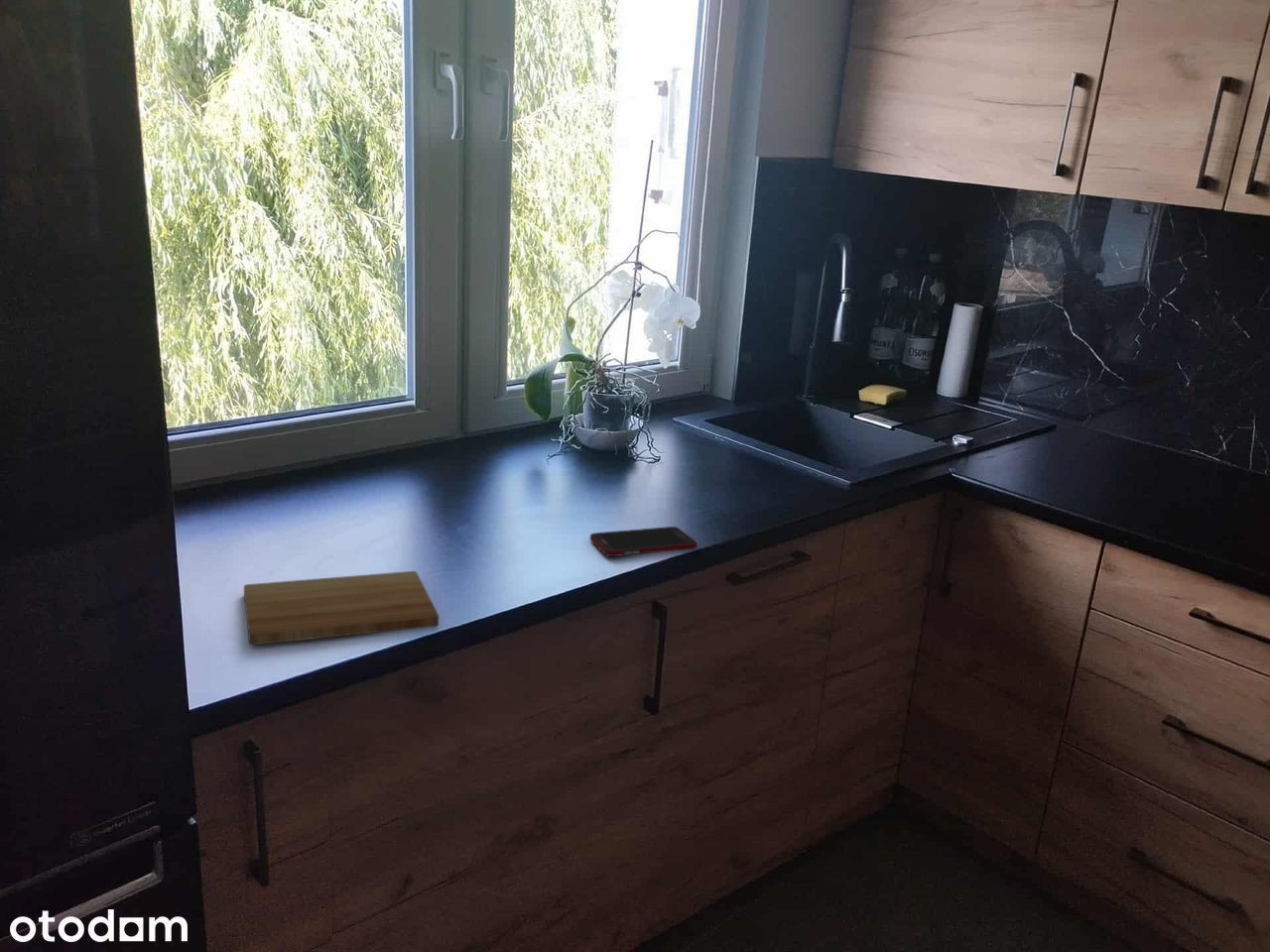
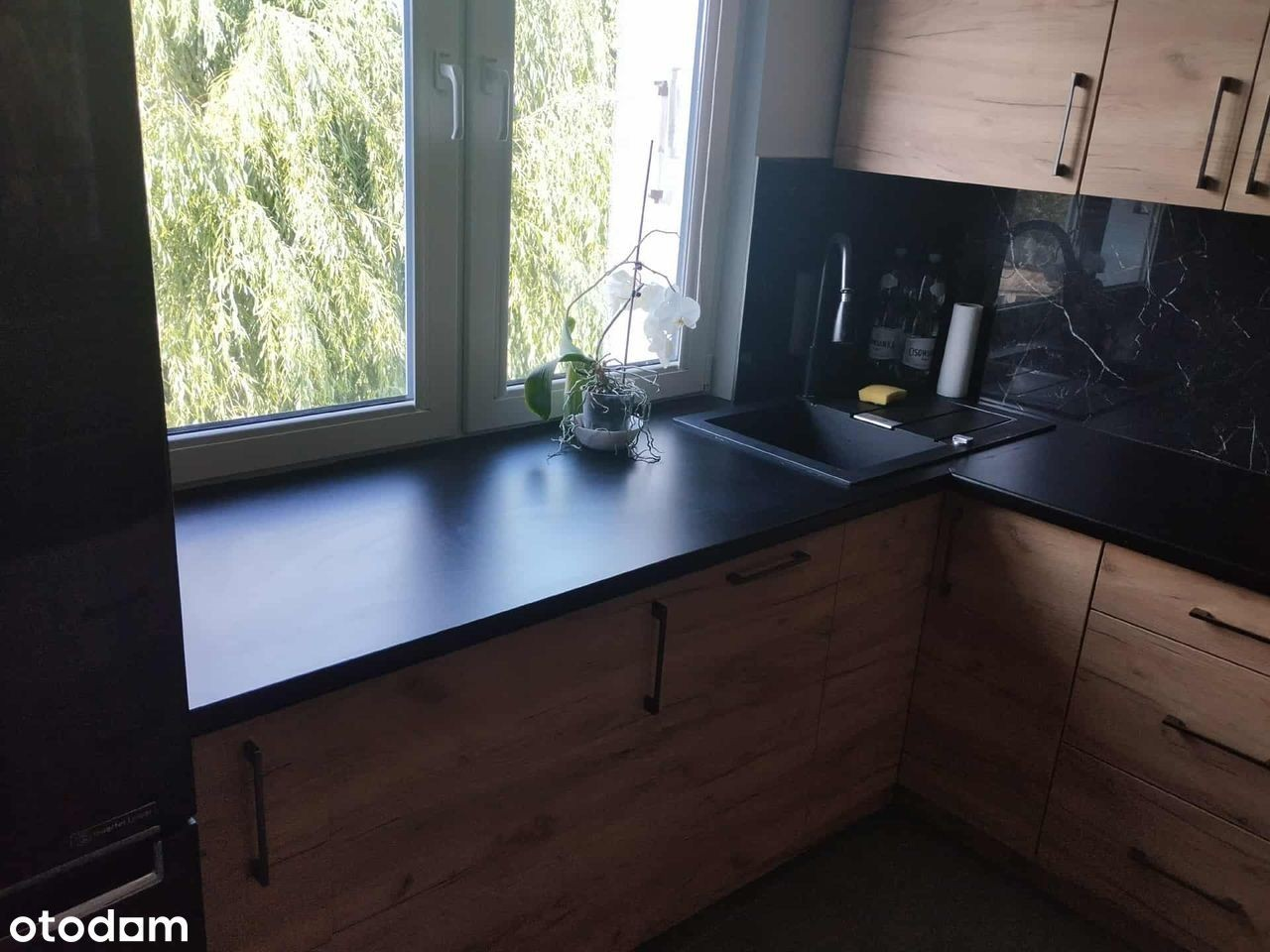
- cell phone (643, 540)
- cutting board (339, 605)
